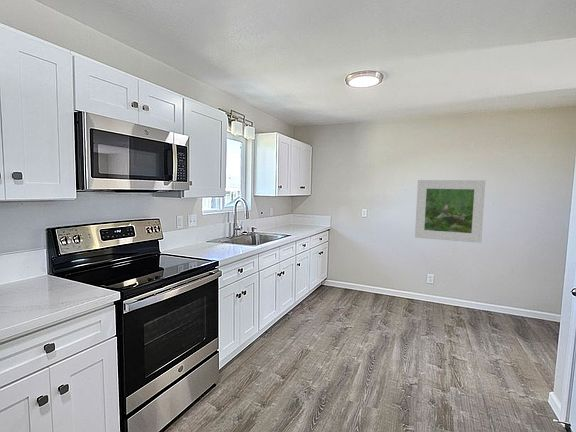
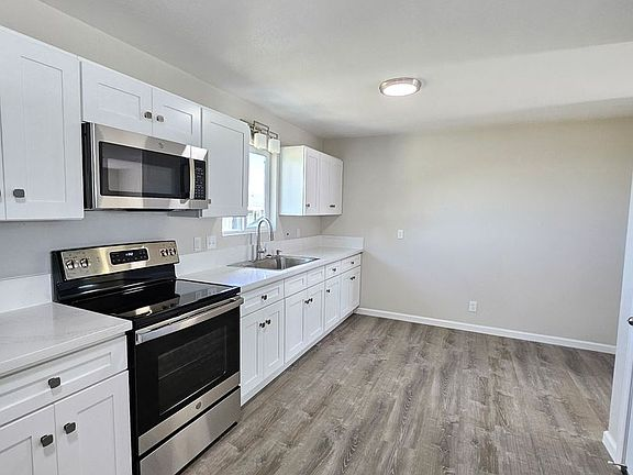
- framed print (448, 210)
